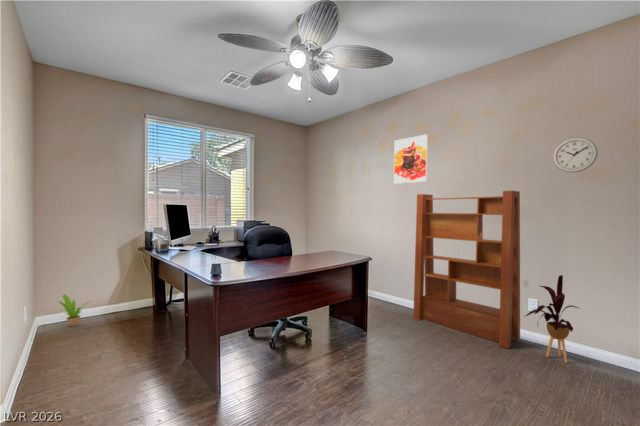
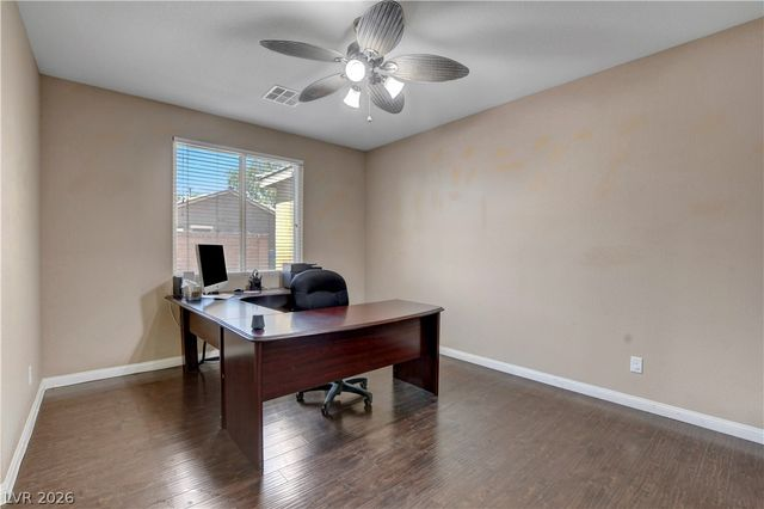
- potted plant (74, 310)
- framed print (410, 160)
- bookshelf (463, 260)
- house plant (551, 315)
- wall clock (574, 155)
